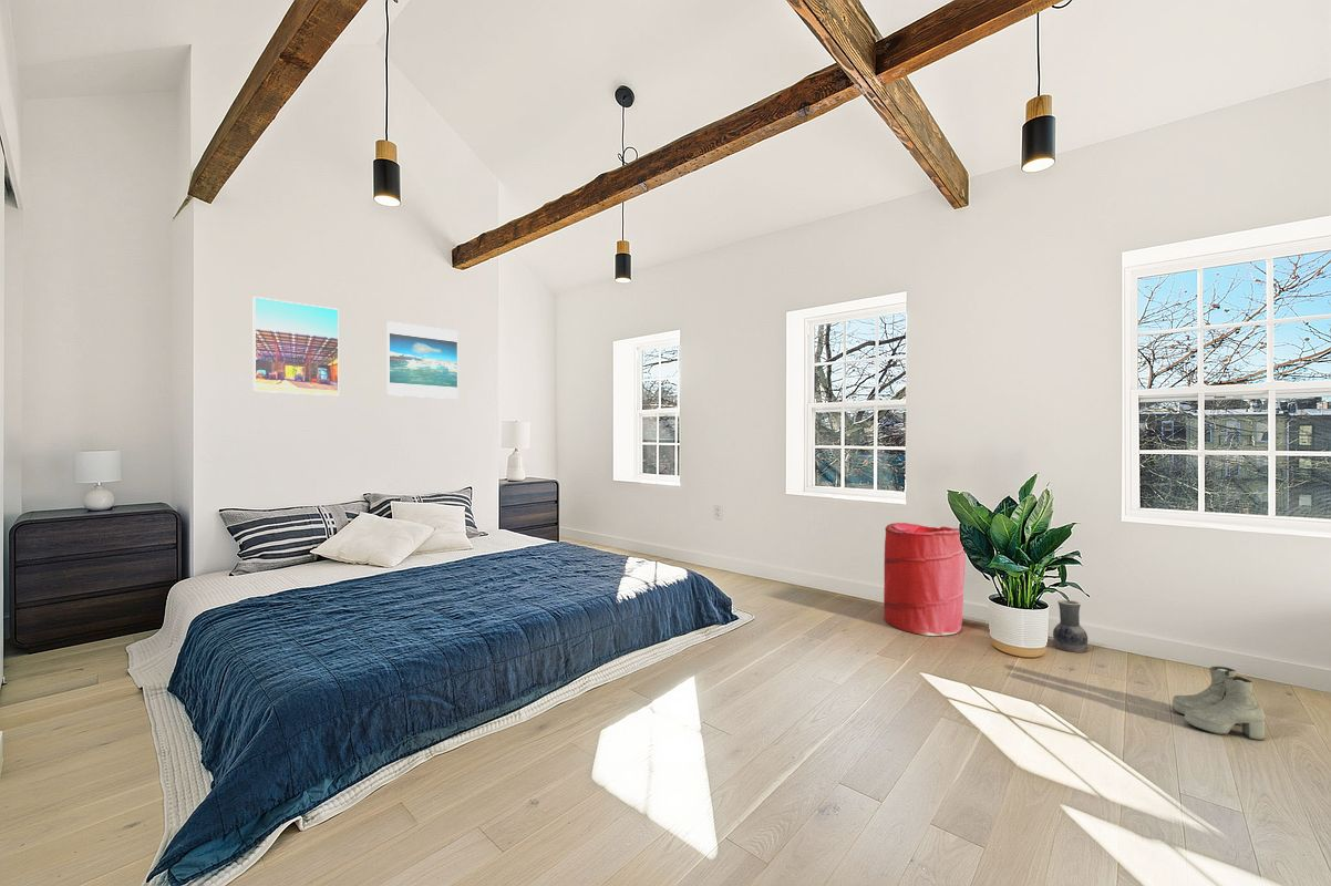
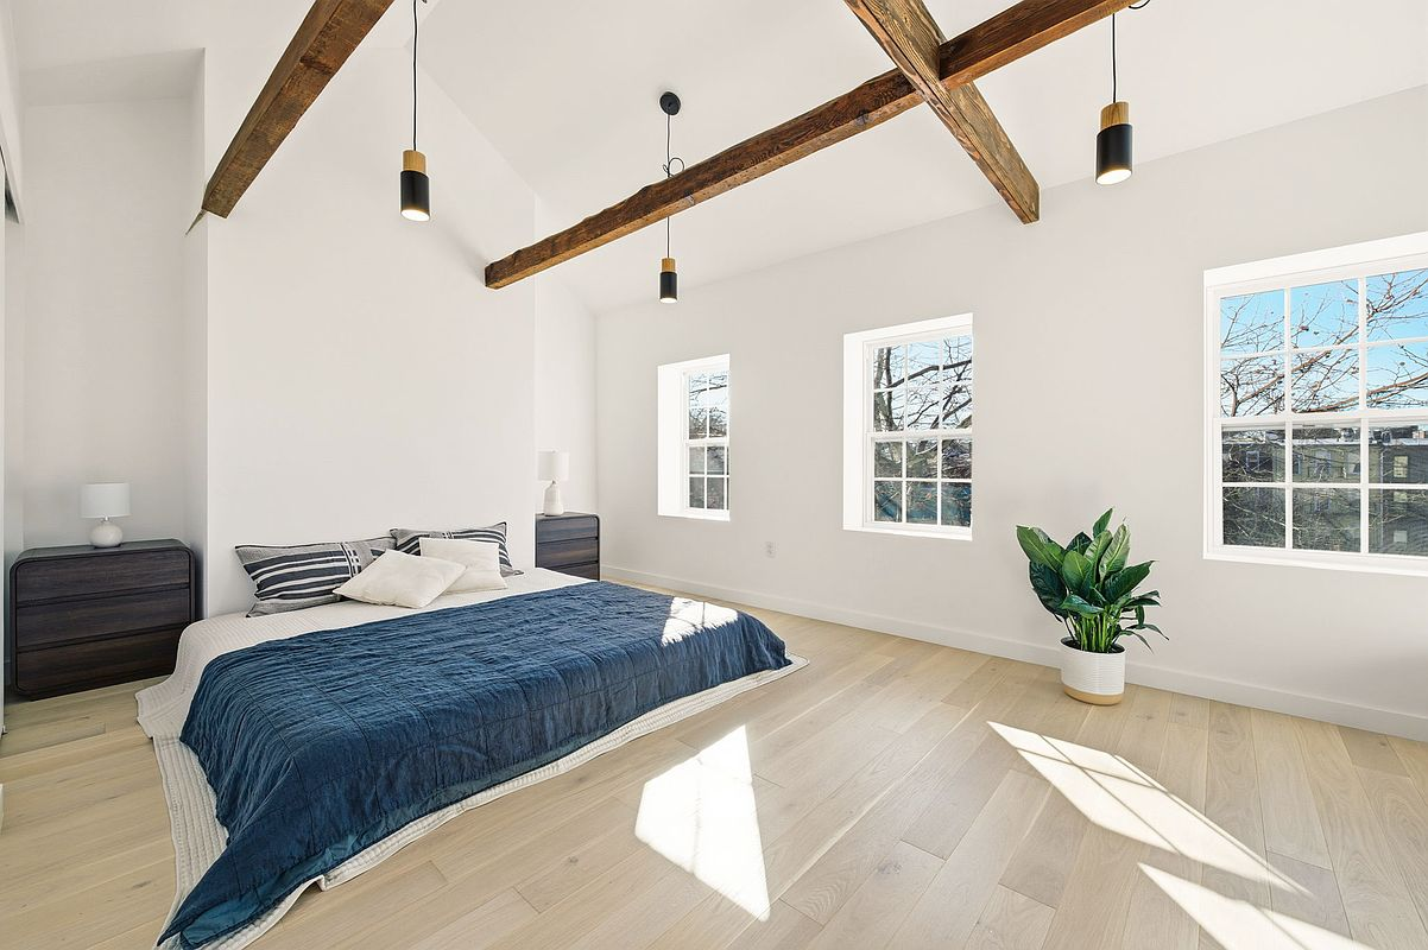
- vase (1071, 624)
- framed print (423, 361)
- boots (1216, 697)
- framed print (297, 348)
- laundry hamper (924, 574)
